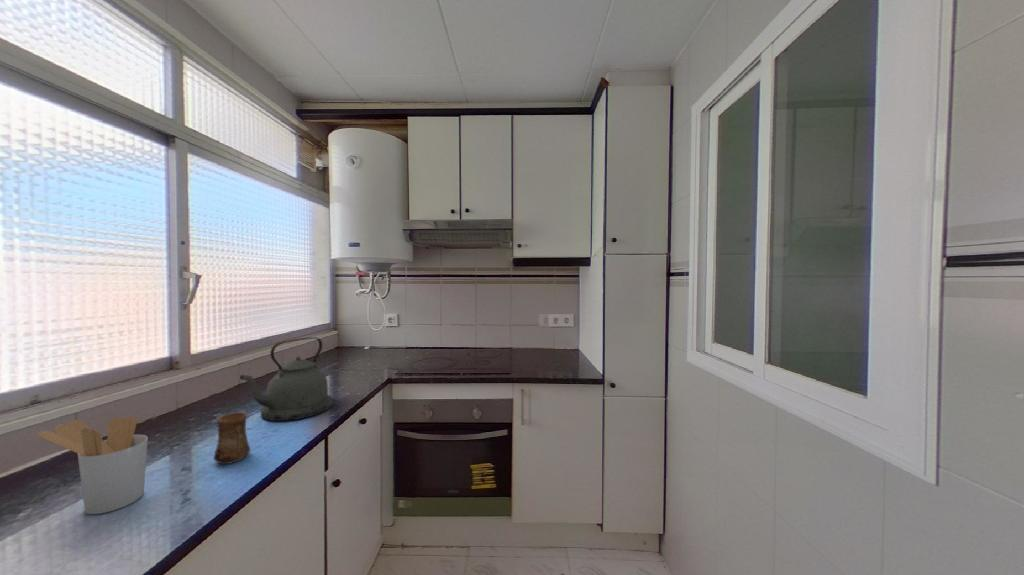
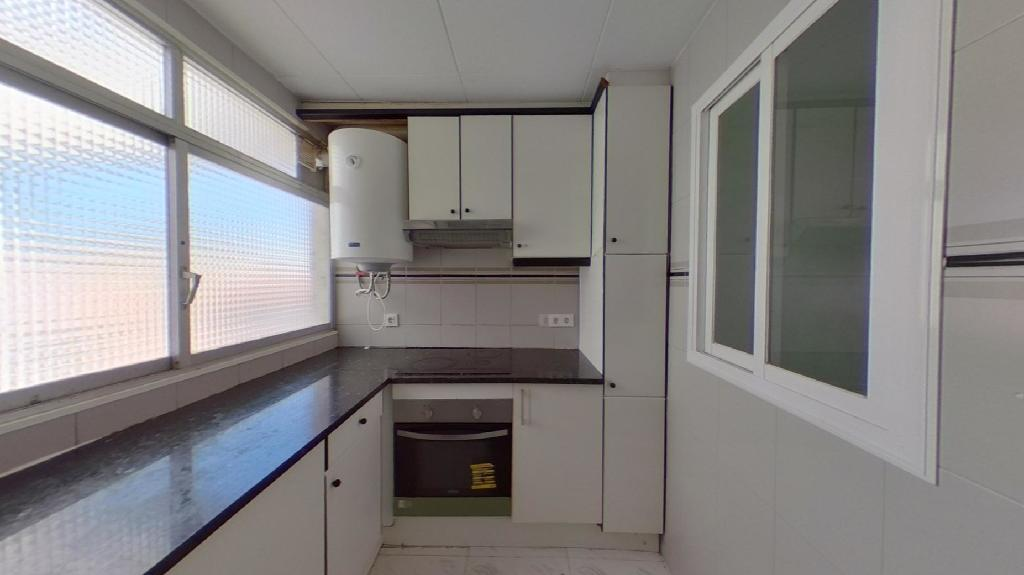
- cup (232, 437)
- kettle (295, 375)
- utensil holder (98, 461)
